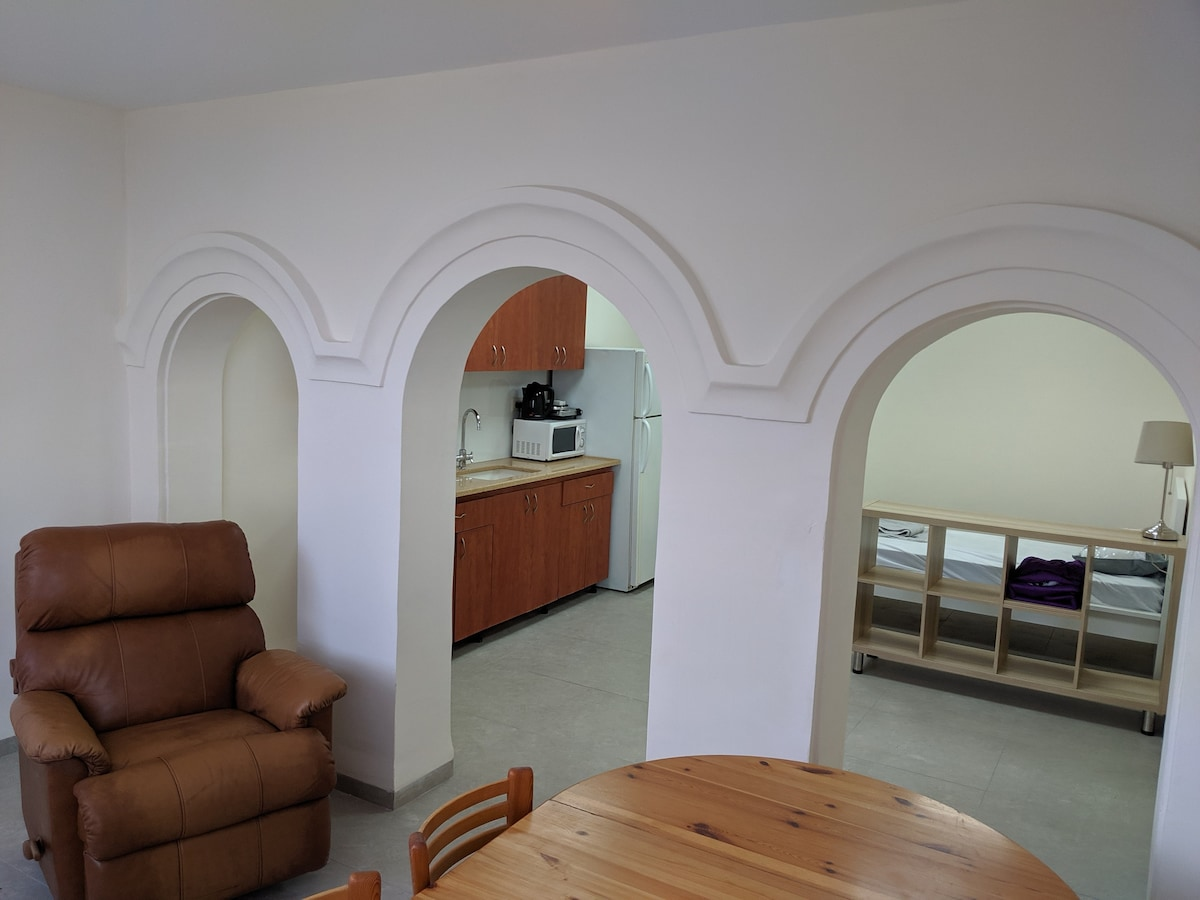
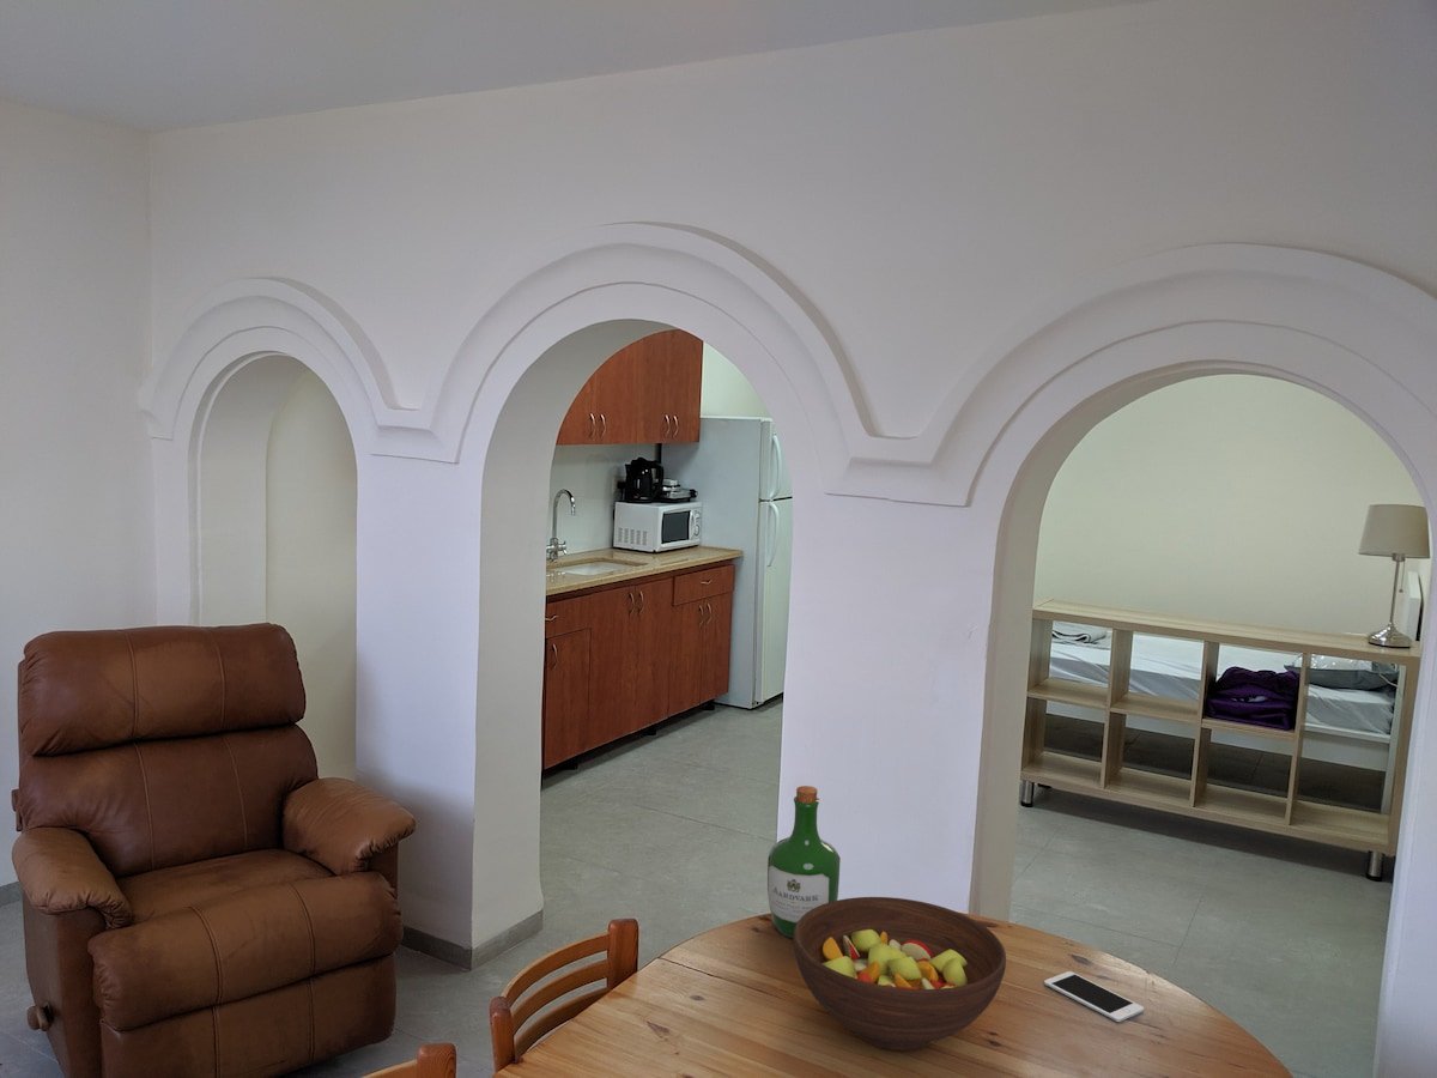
+ fruit bowl (895, 985)
+ wine bottle (804, 858)
+ cell phone (1092, 995)
